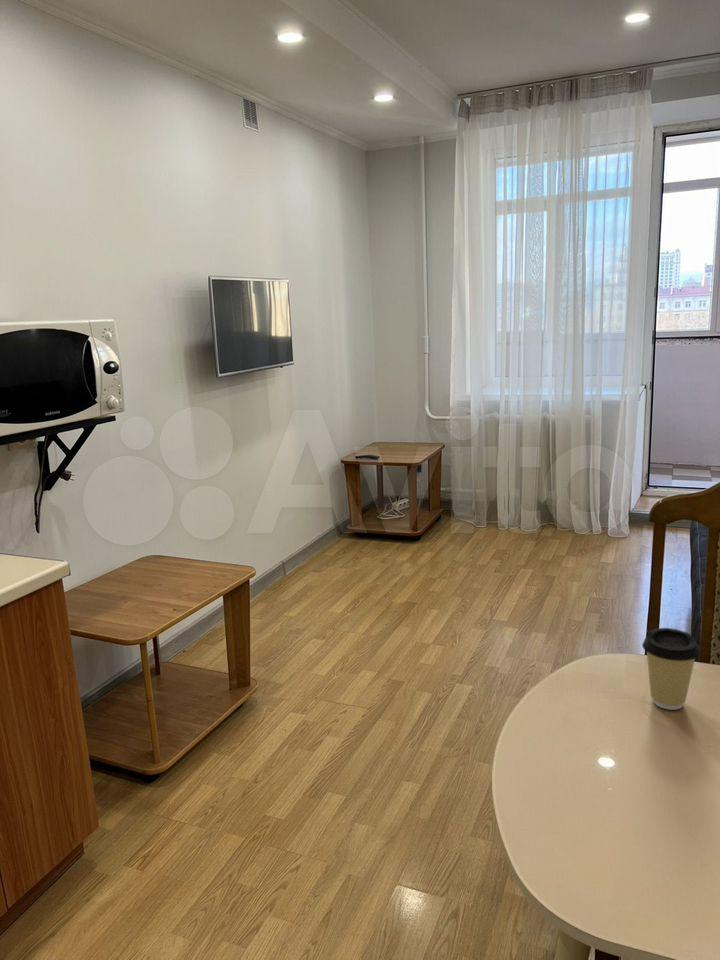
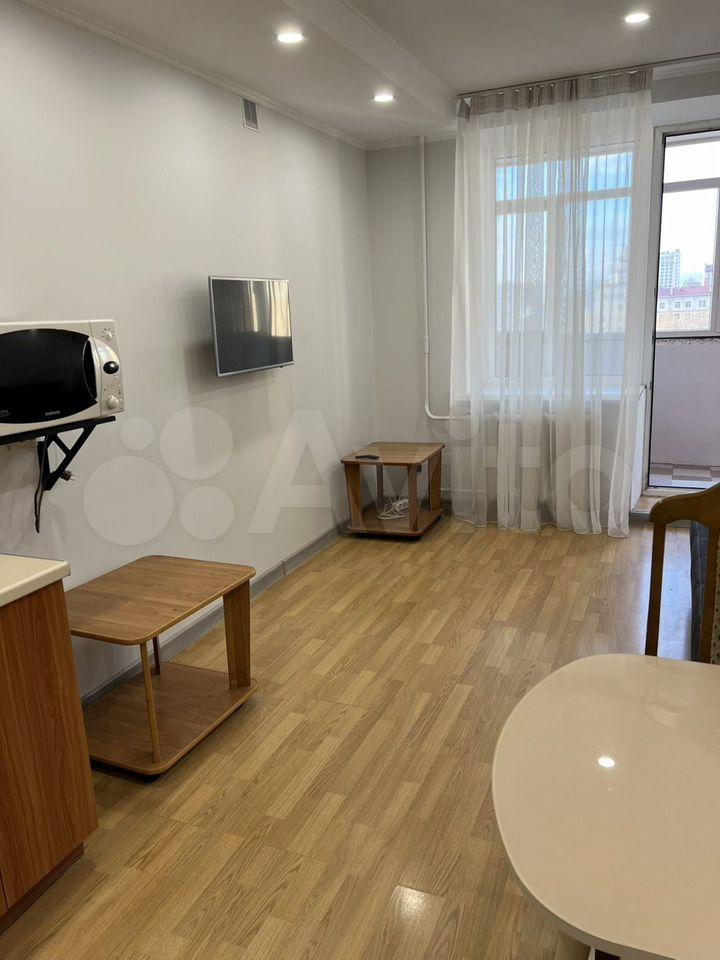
- coffee cup (669, 670)
